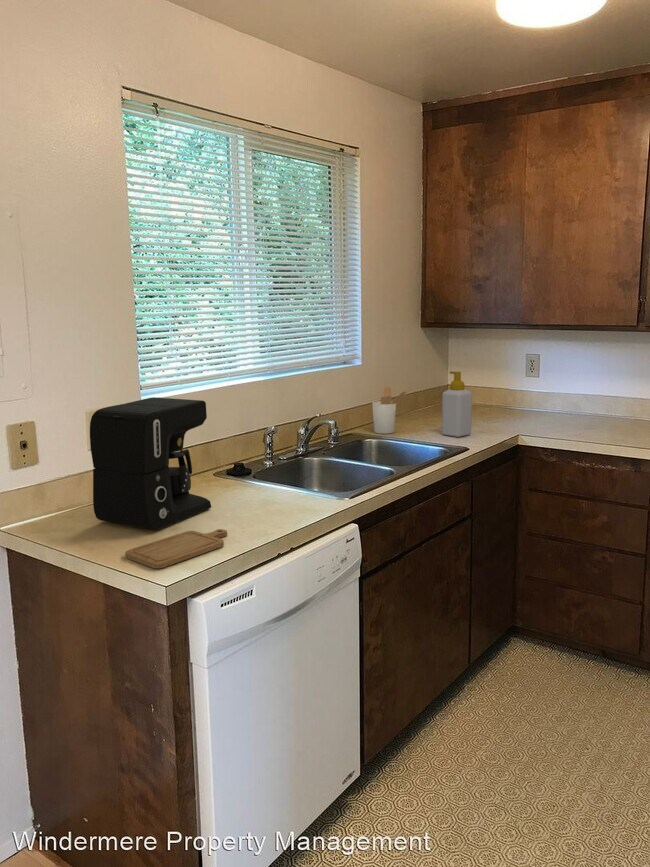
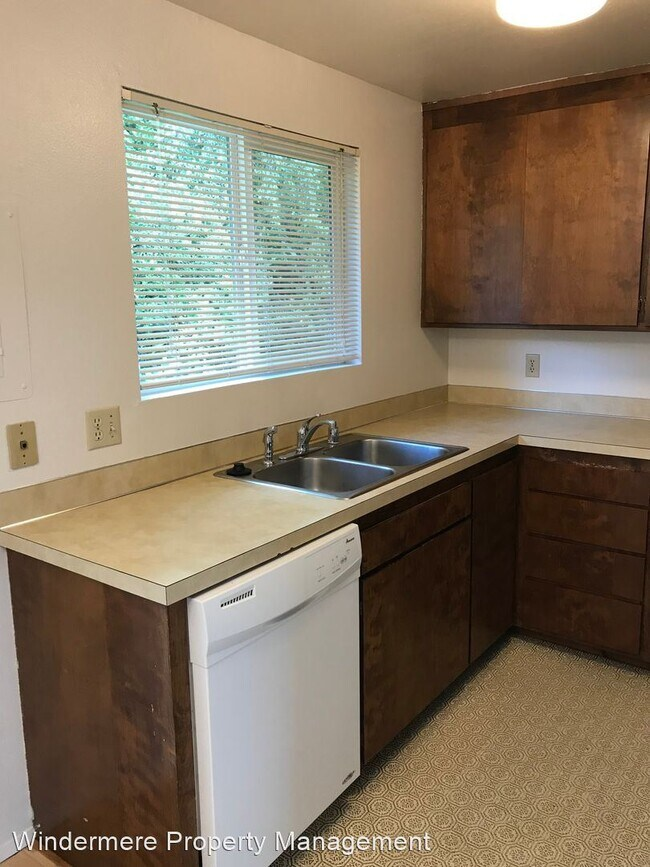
- coffee maker (156, 459)
- chopping board (184, 545)
- utensil holder (390, 410)
- soap bottle (457, 403)
